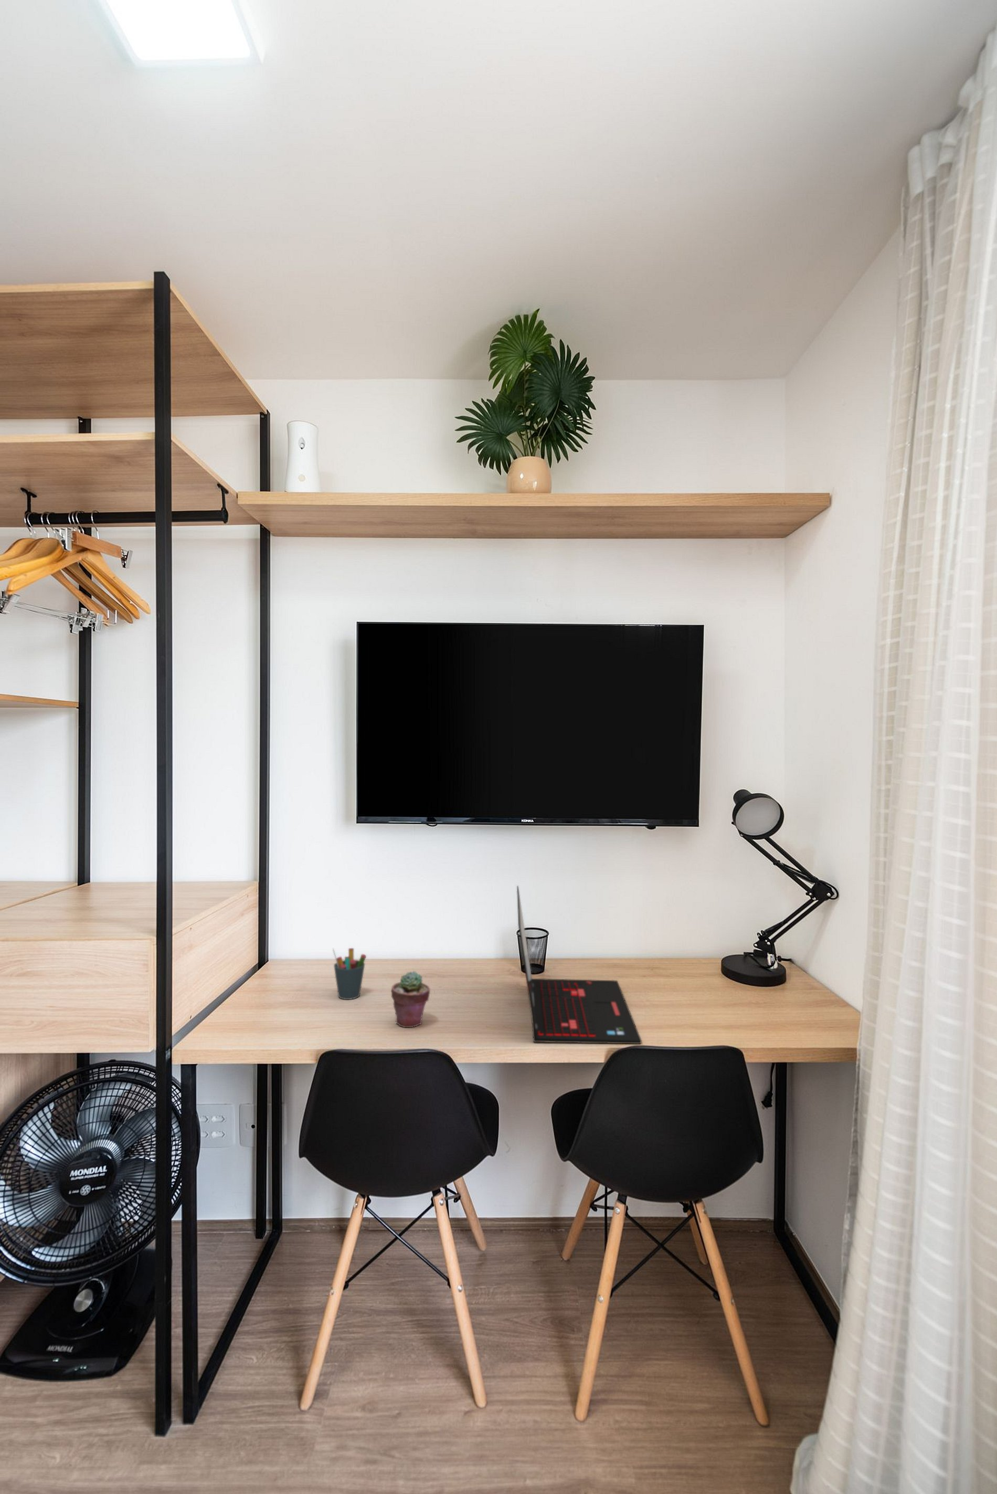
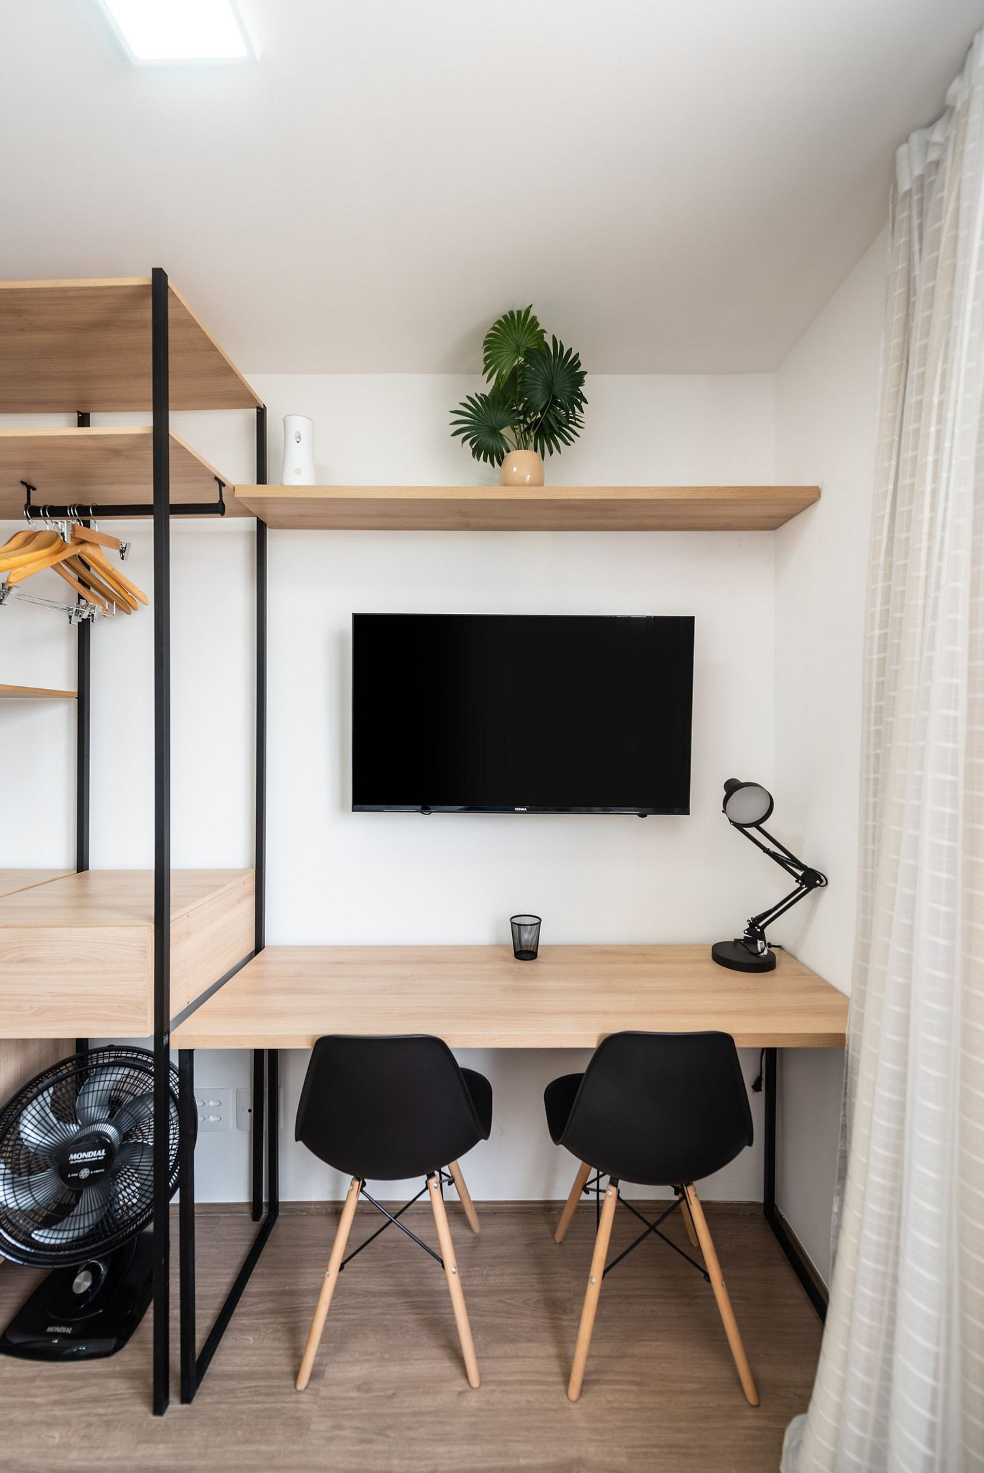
- potted succulent (411, 997)
- pen holder (349, 971)
- laptop (572, 980)
